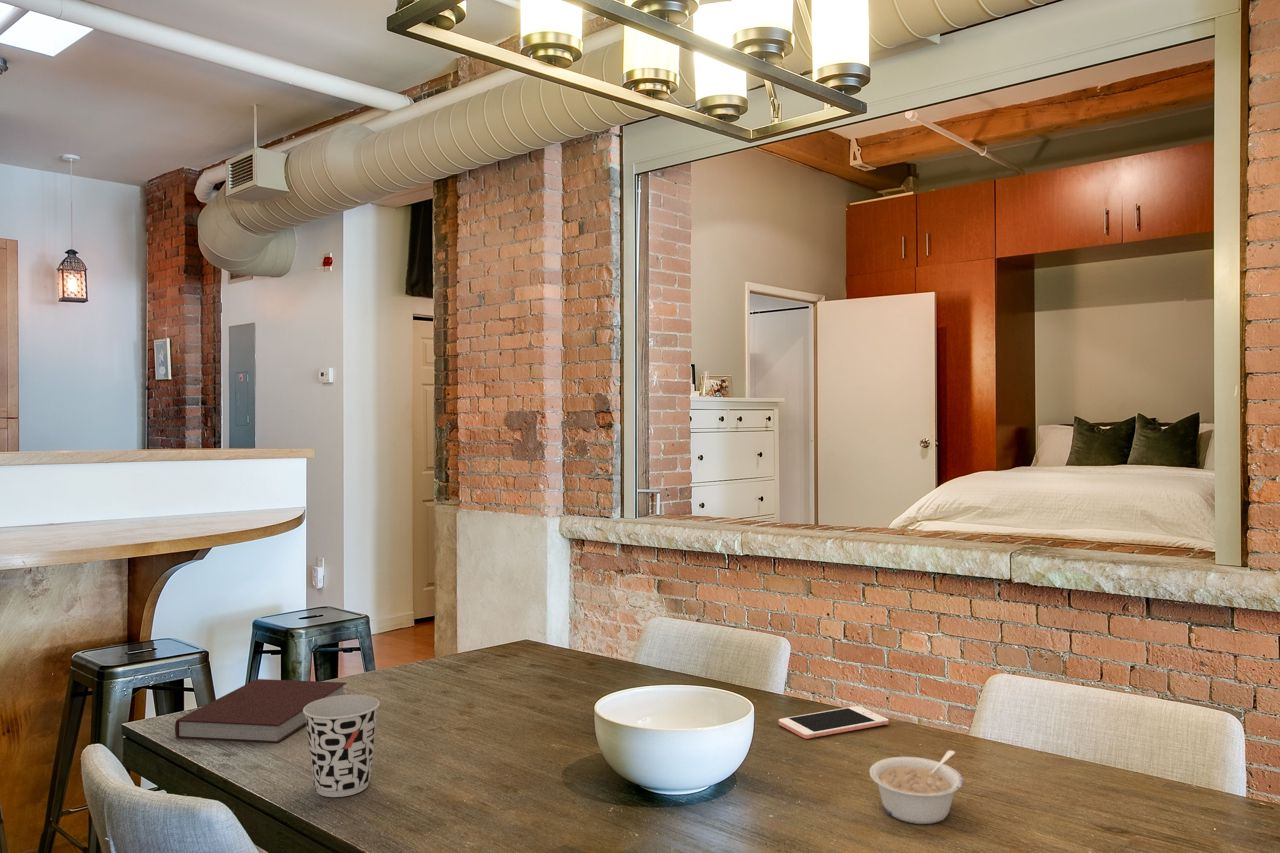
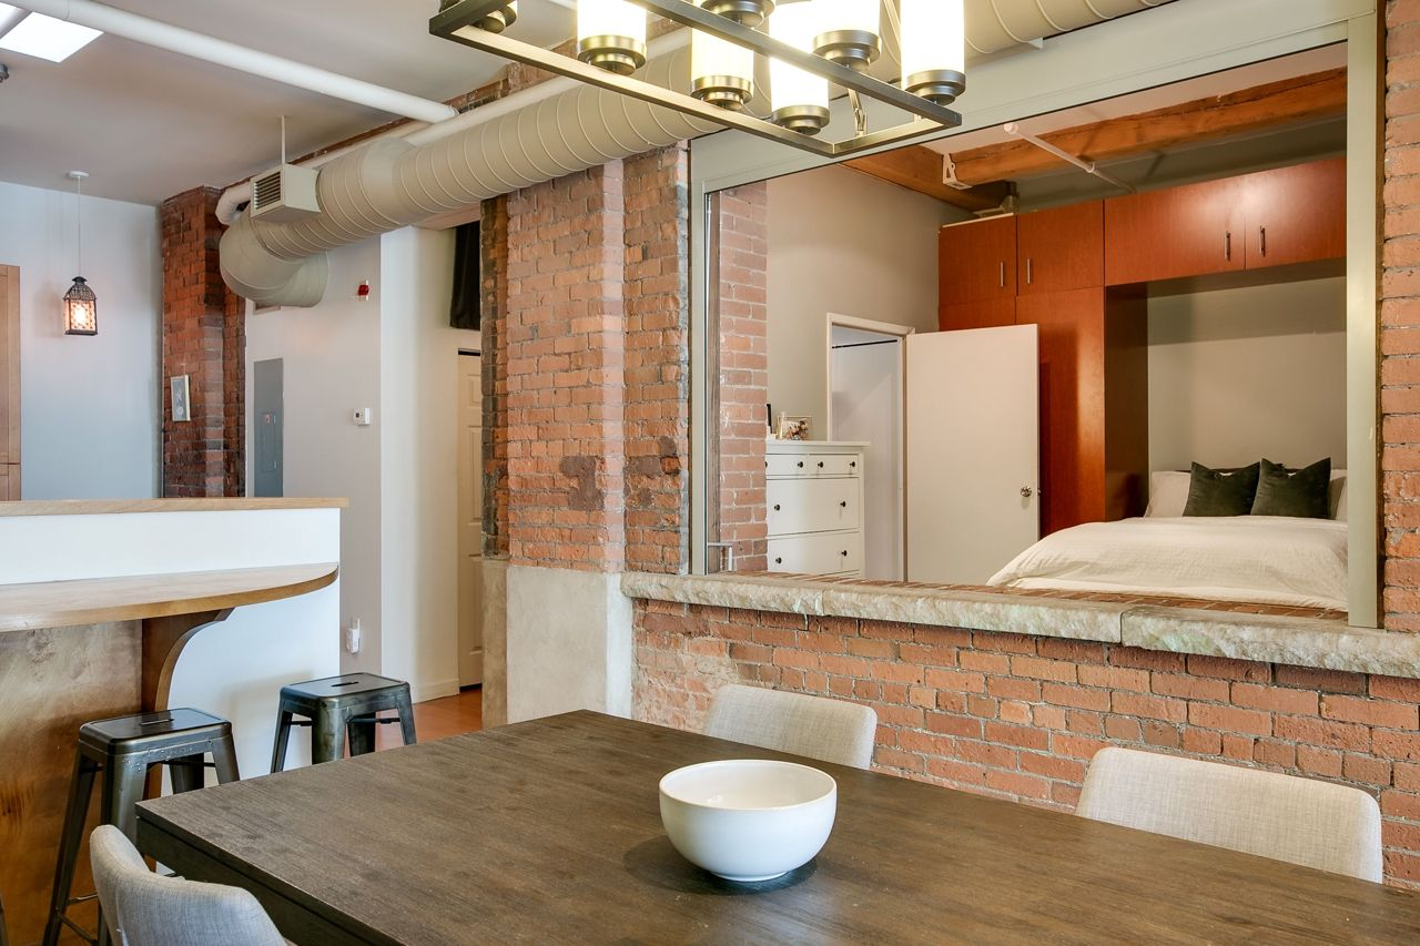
- cup (342, 746)
- notebook (266, 708)
- cell phone (833, 721)
- legume (915, 787)
